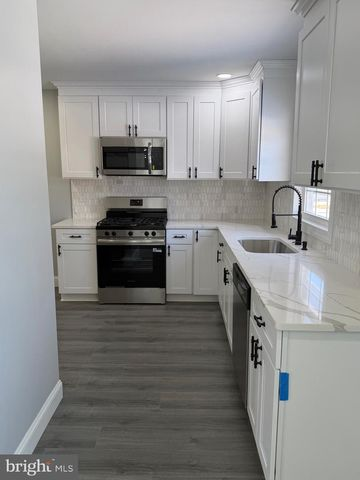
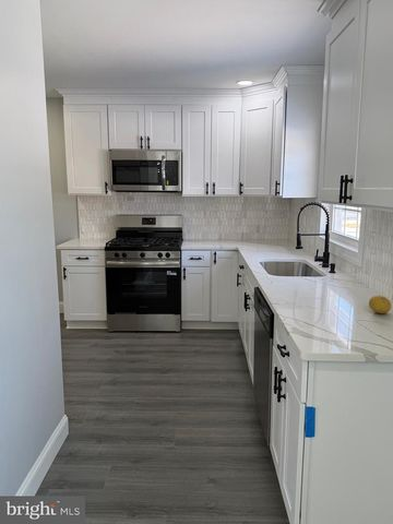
+ fruit (380, 303)
